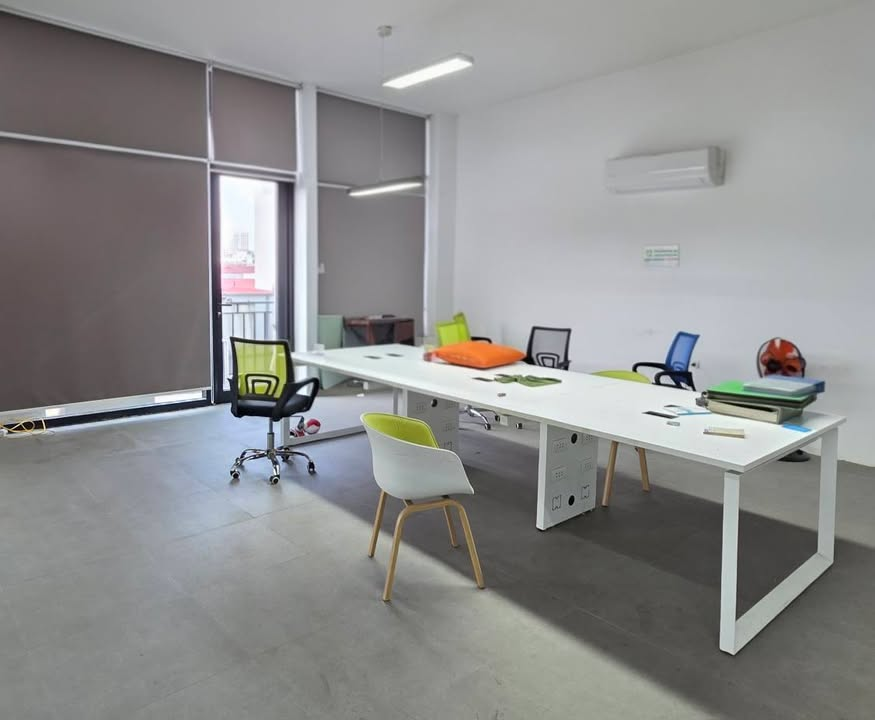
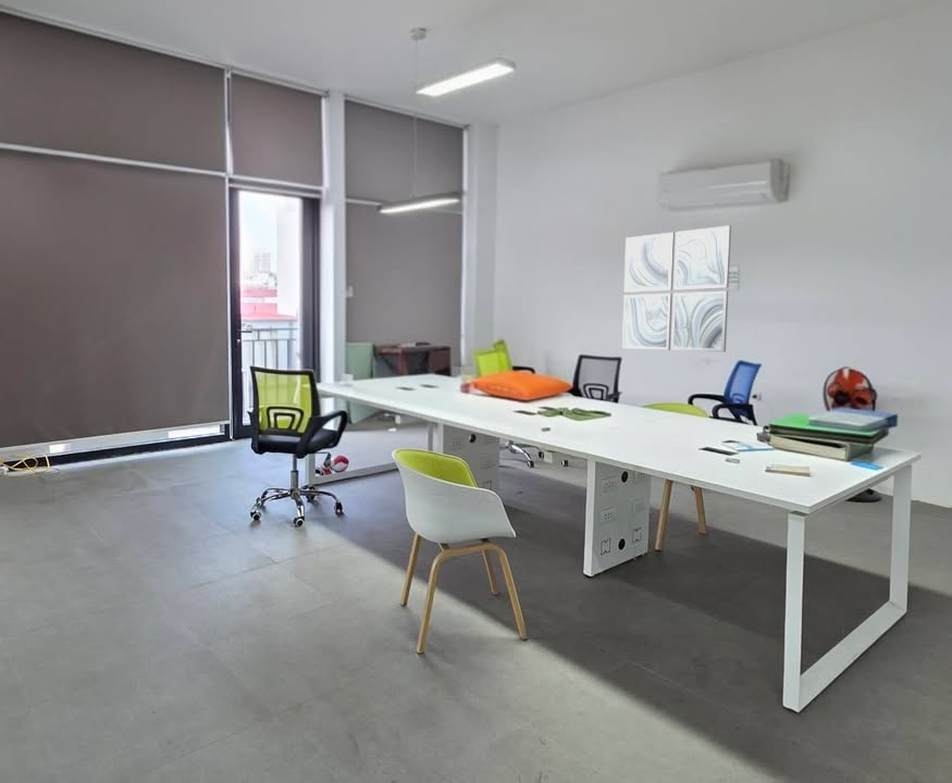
+ wall art (671, 289)
